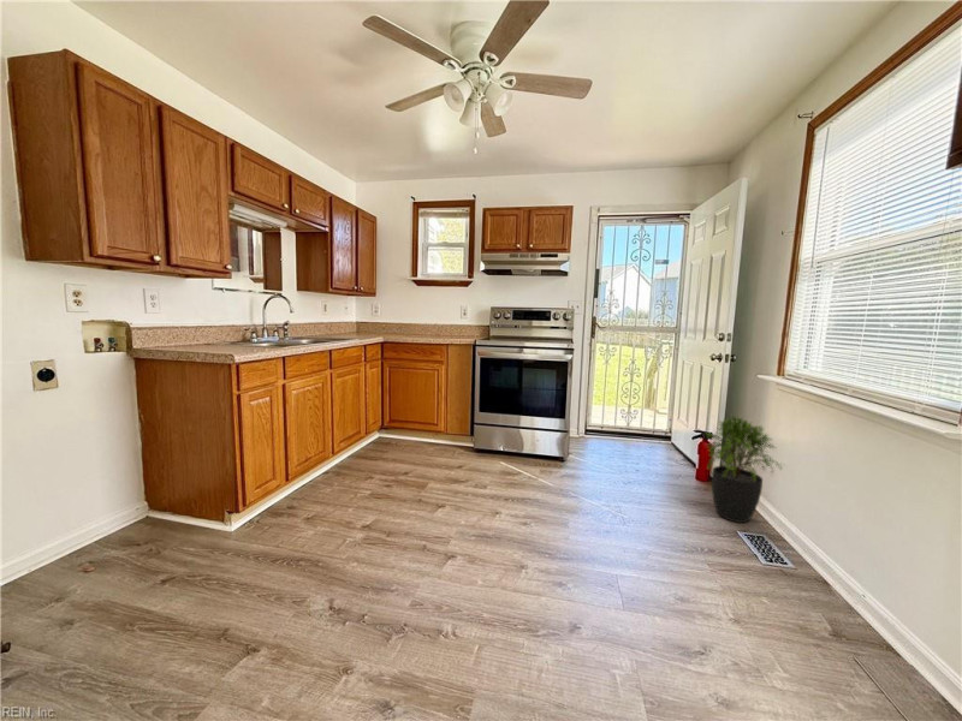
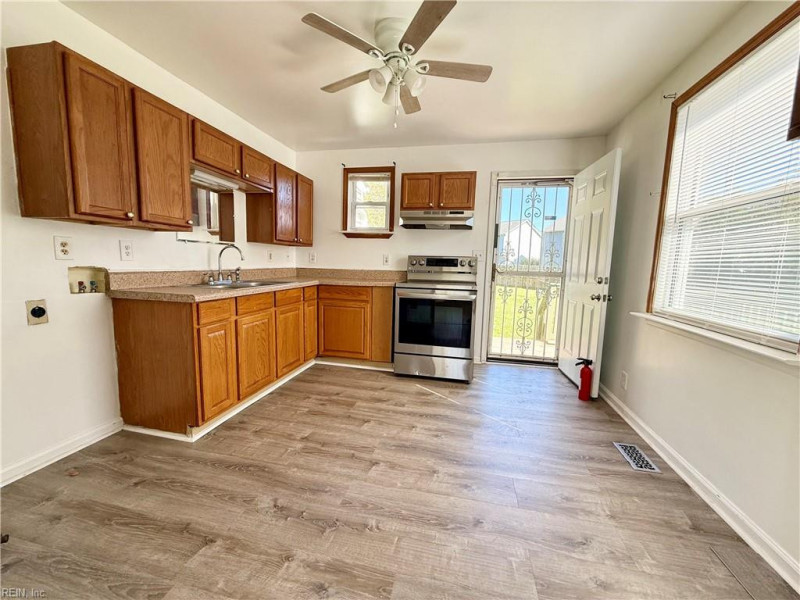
- potted plant (738, 464)
